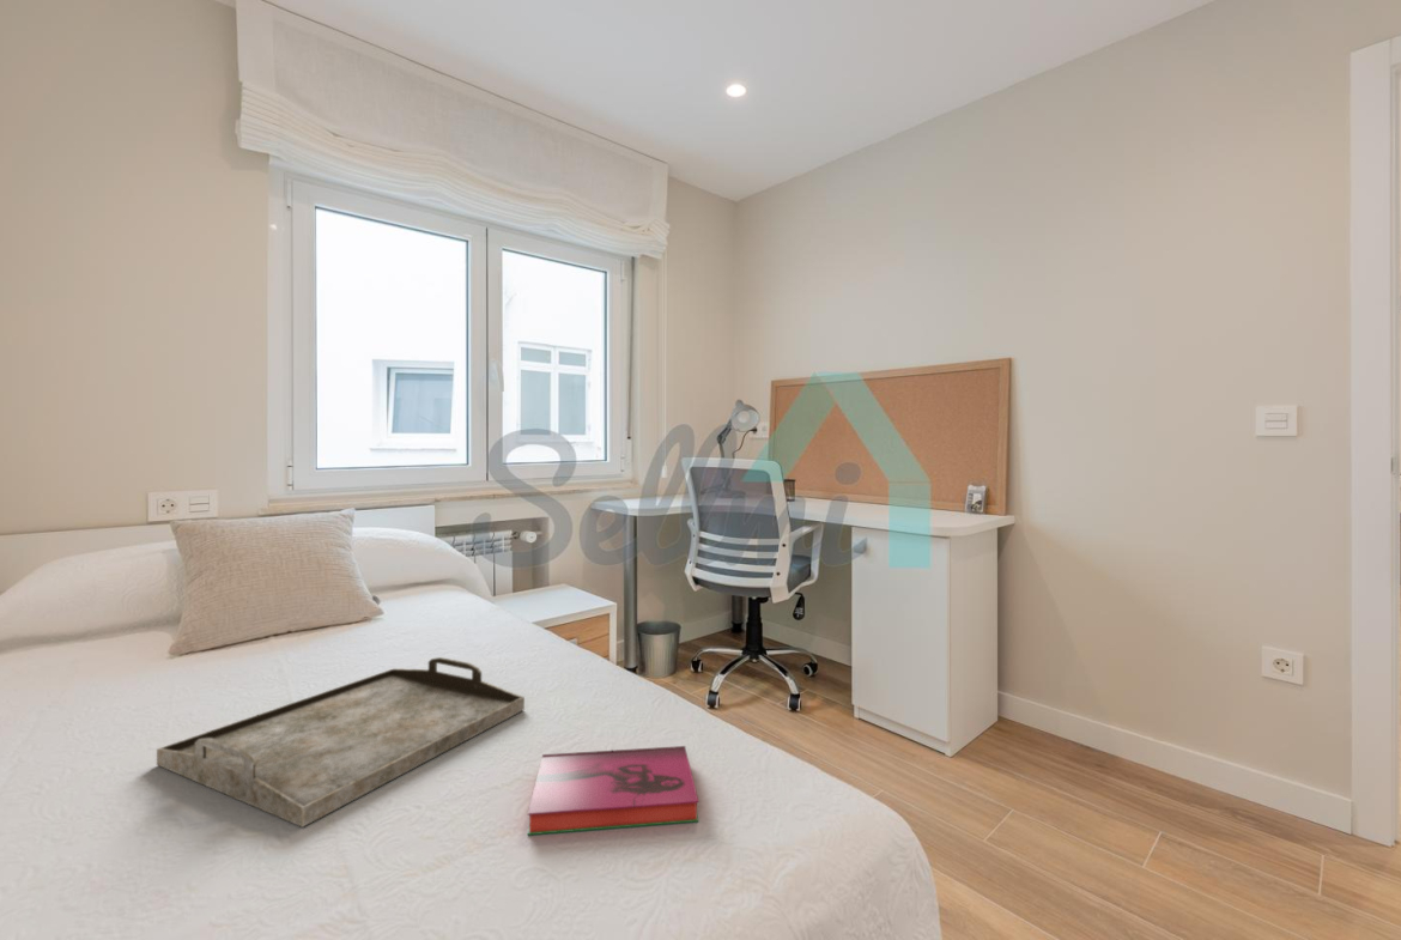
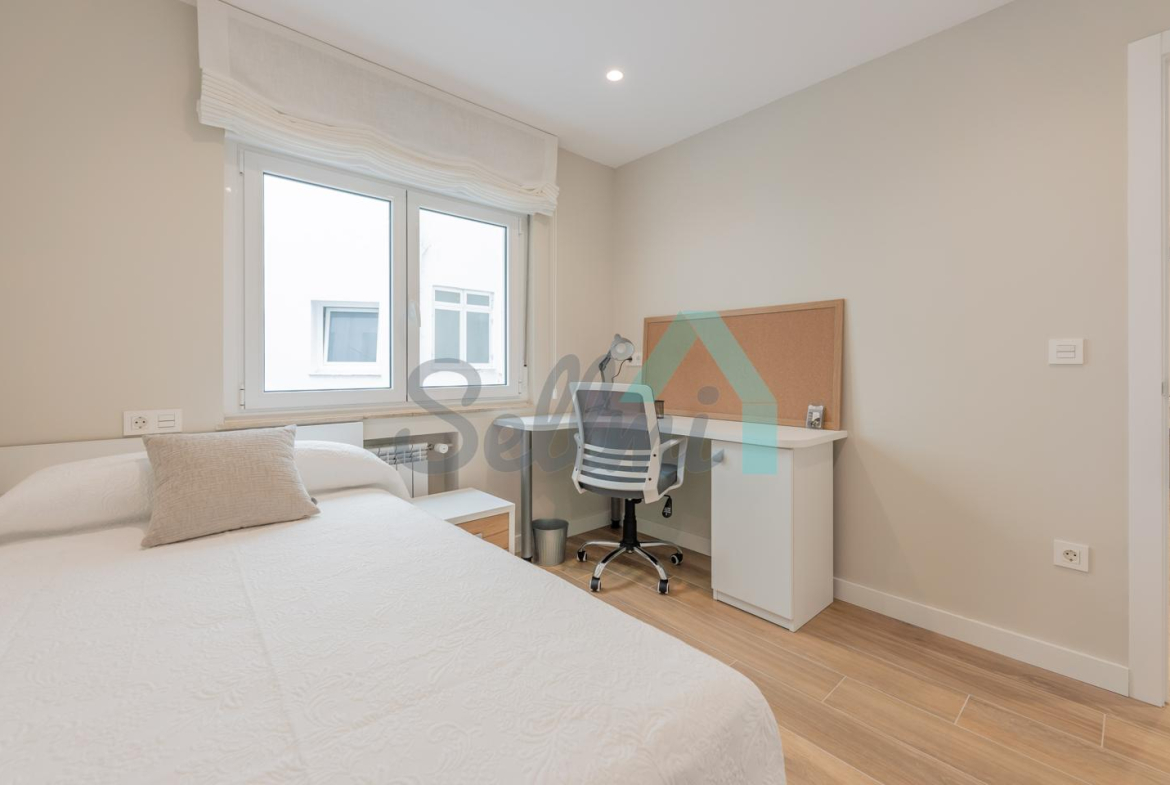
- serving tray (359, 714)
- hardback book (614, 784)
